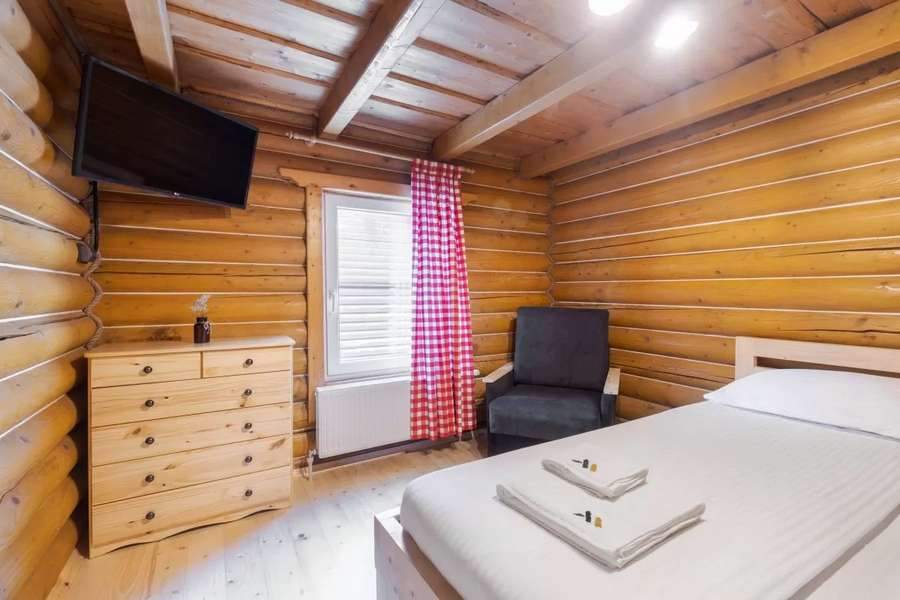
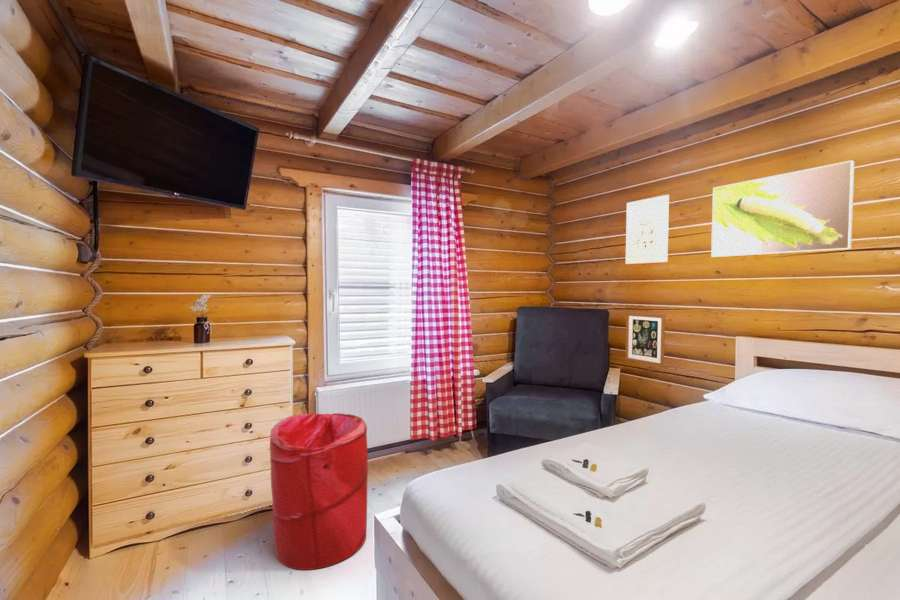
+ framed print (774, 214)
+ wall art (644, 338)
+ wall art (646, 231)
+ laundry hamper (320, 482)
